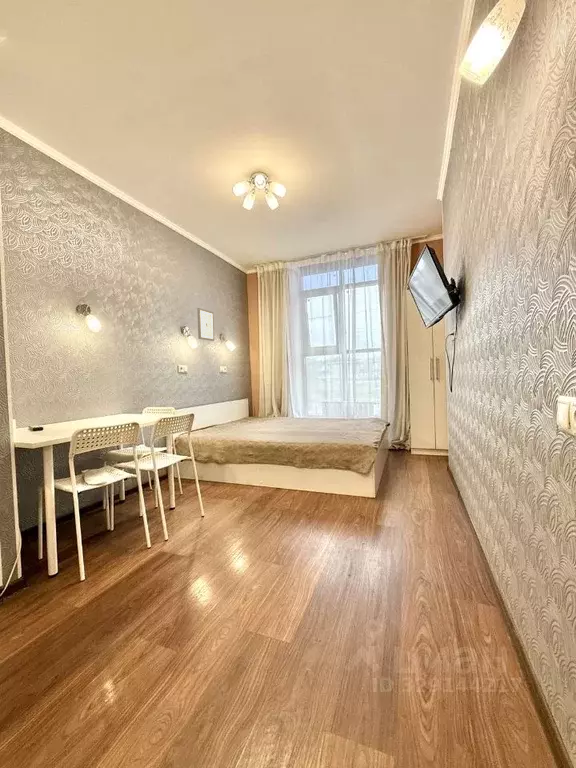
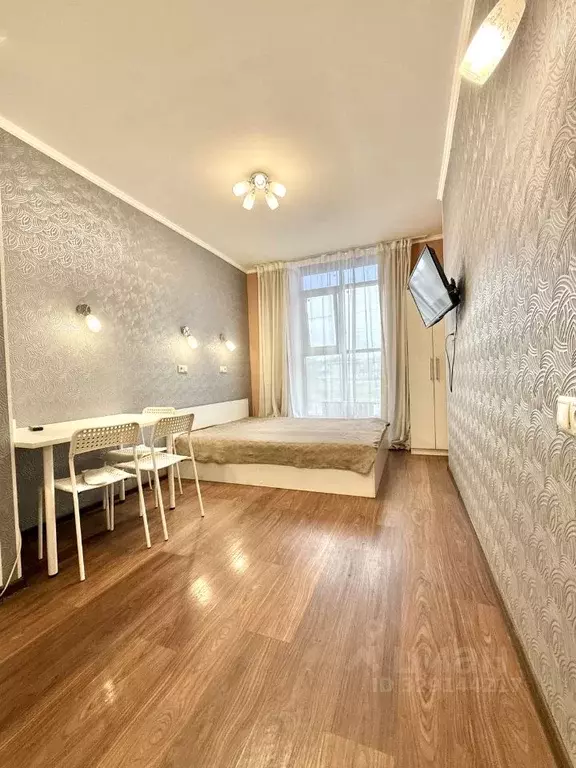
- wall art (206, 325)
